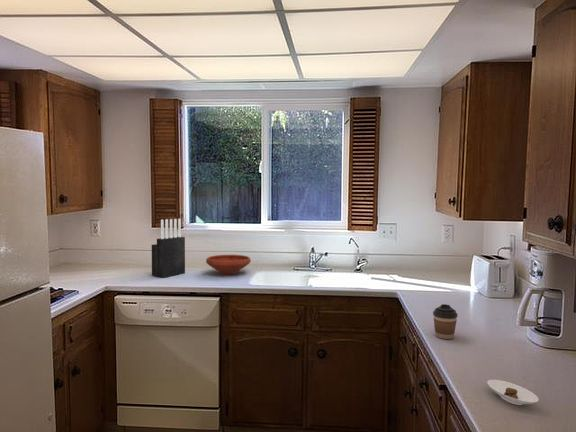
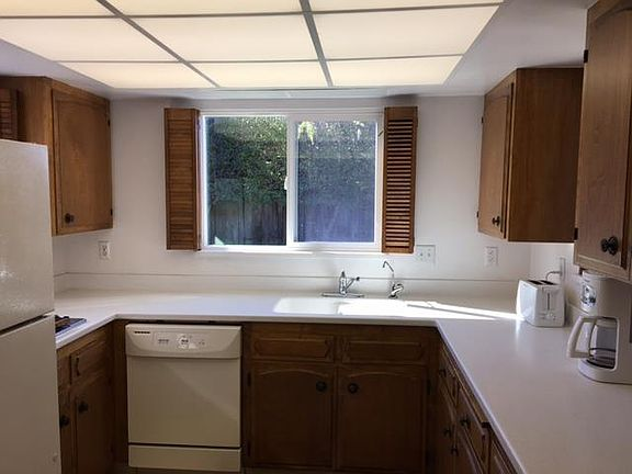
- saucer (511, 393)
- knife block (167, 246)
- bowl (228, 265)
- coffee cup (444, 321)
